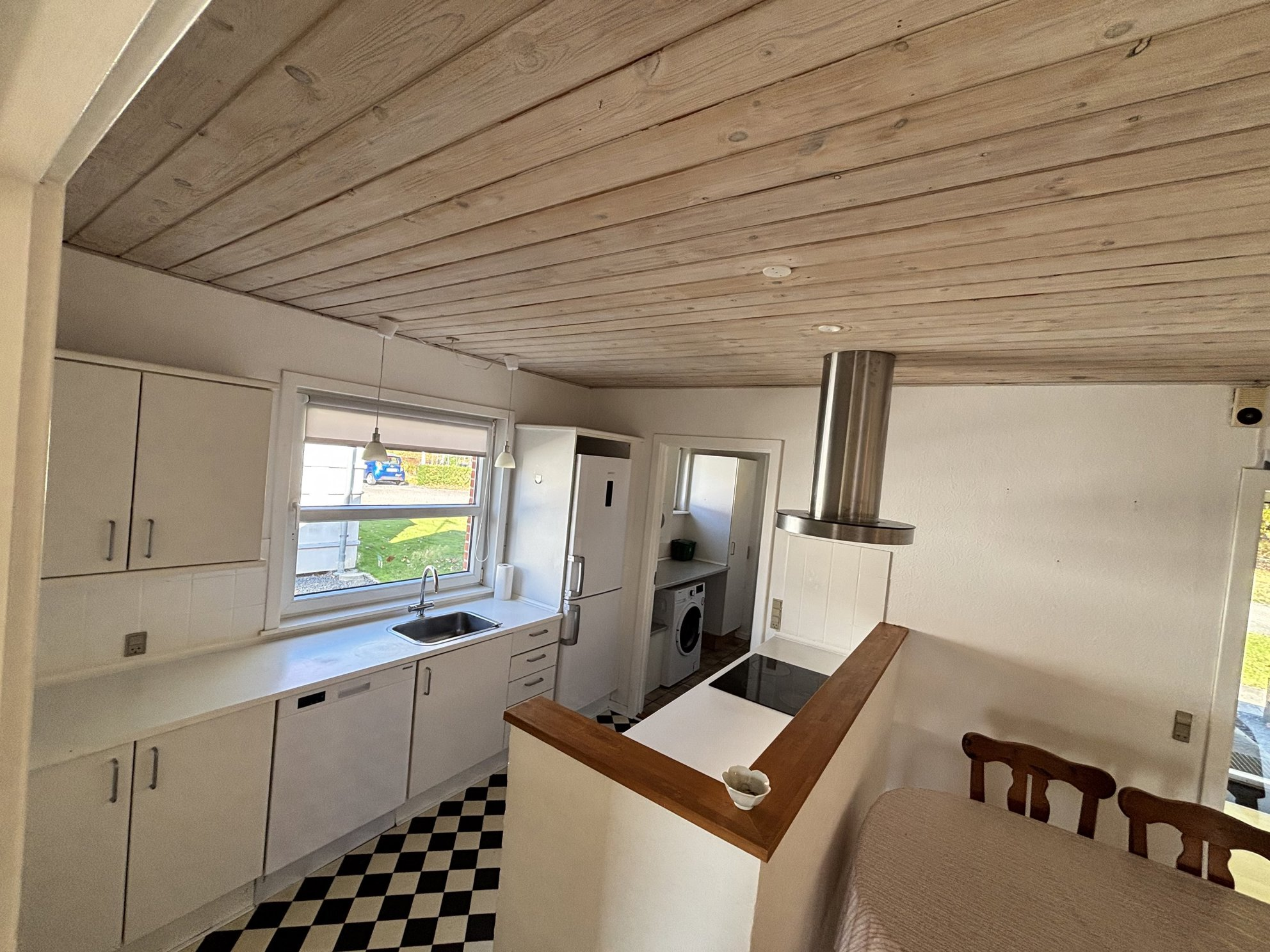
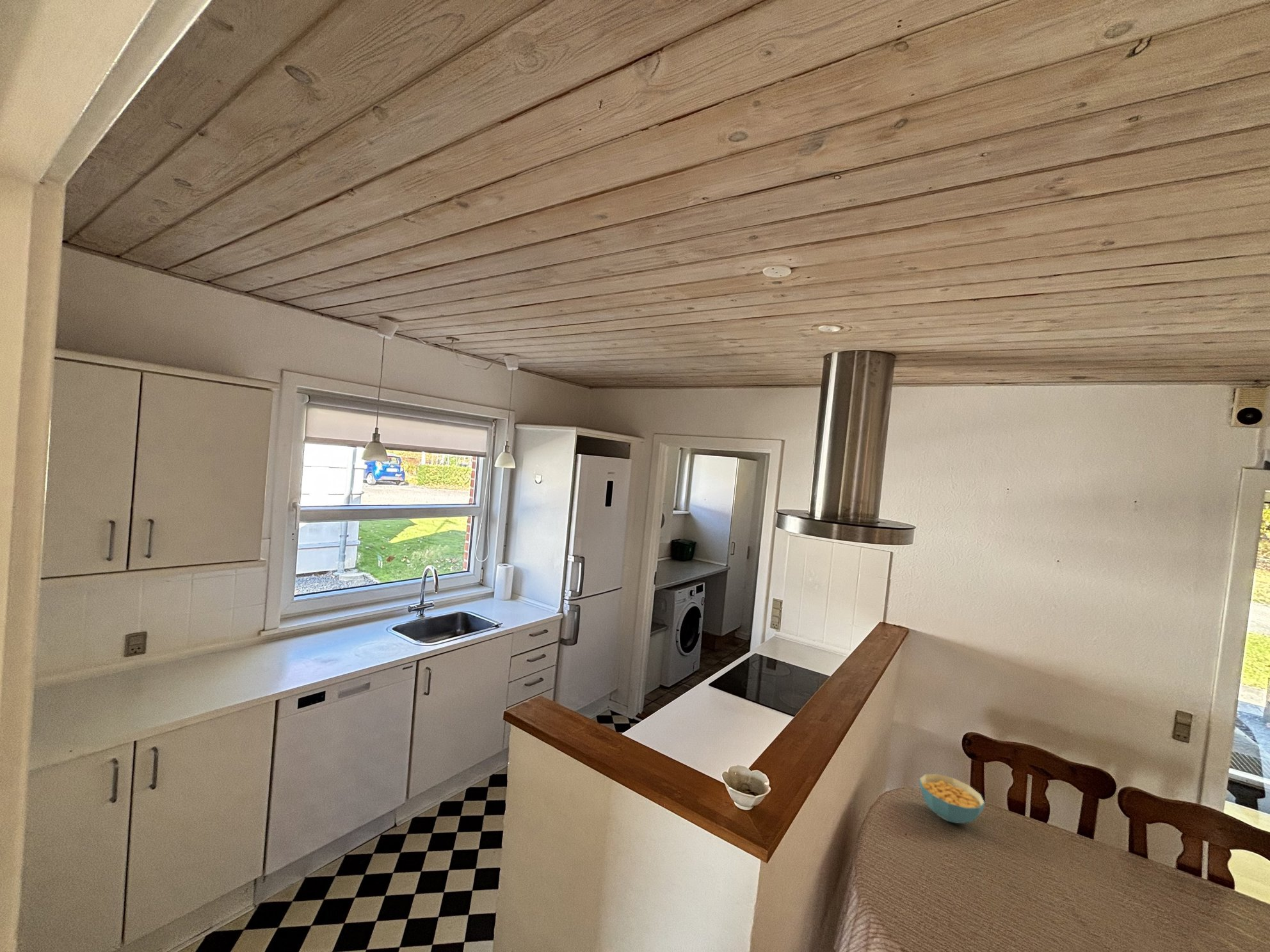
+ cereal bowl (949, 804)
